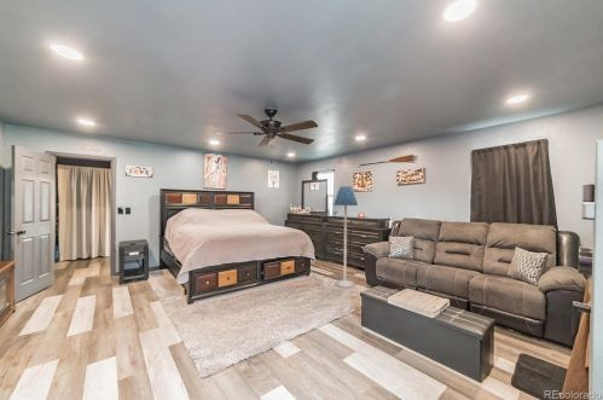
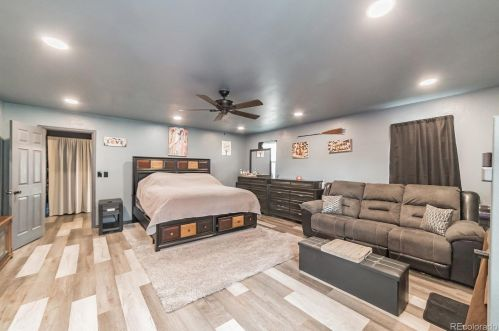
- floor lamp (344, 234)
